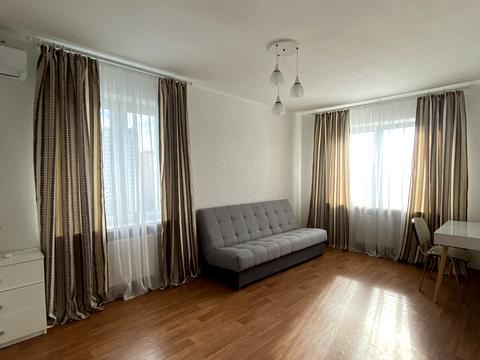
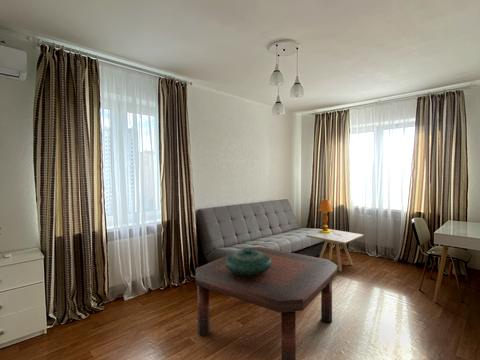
+ table lamp (327, 217)
+ coffee table (267, 296)
+ decorative bowl (248, 259)
+ side table (336, 248)
